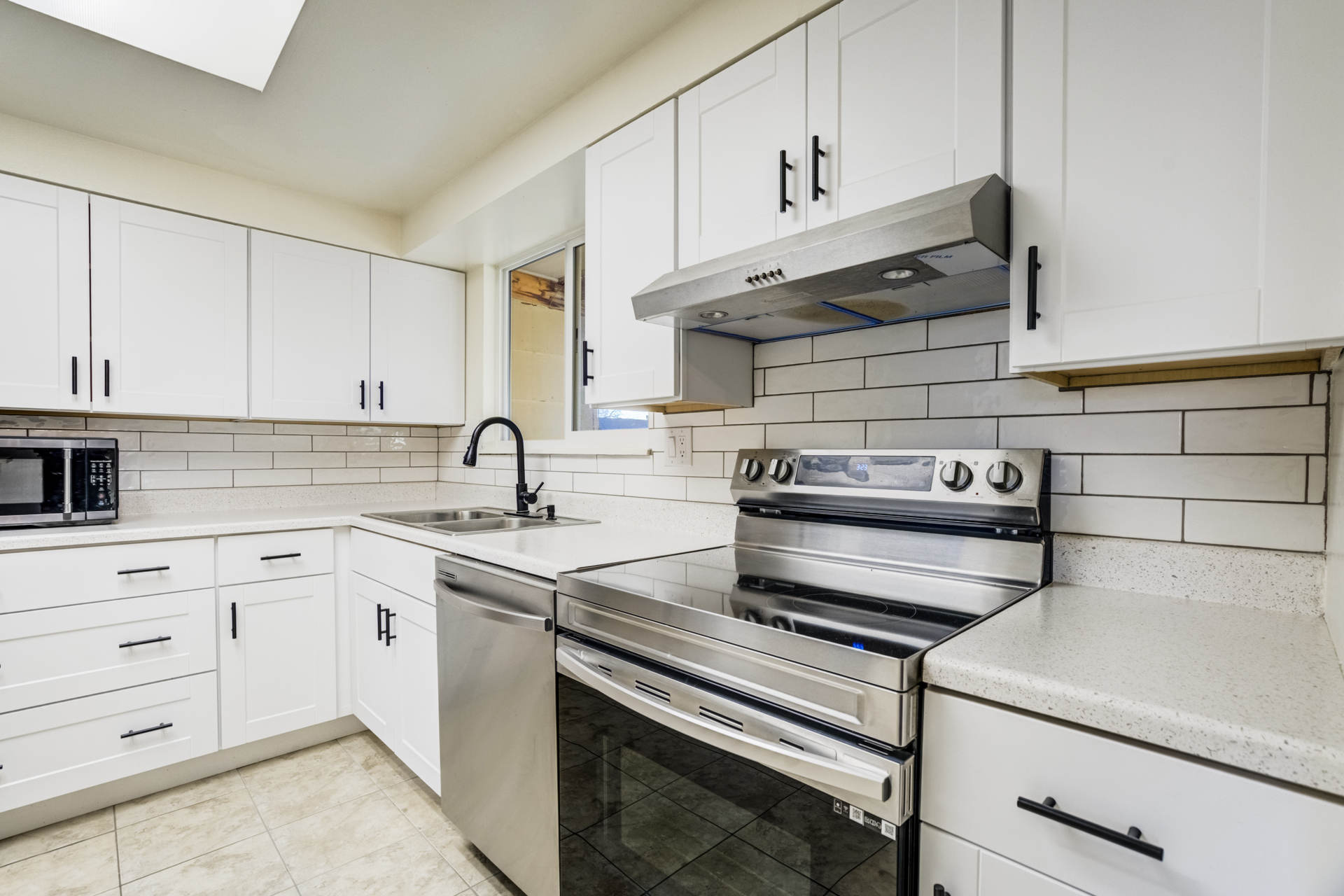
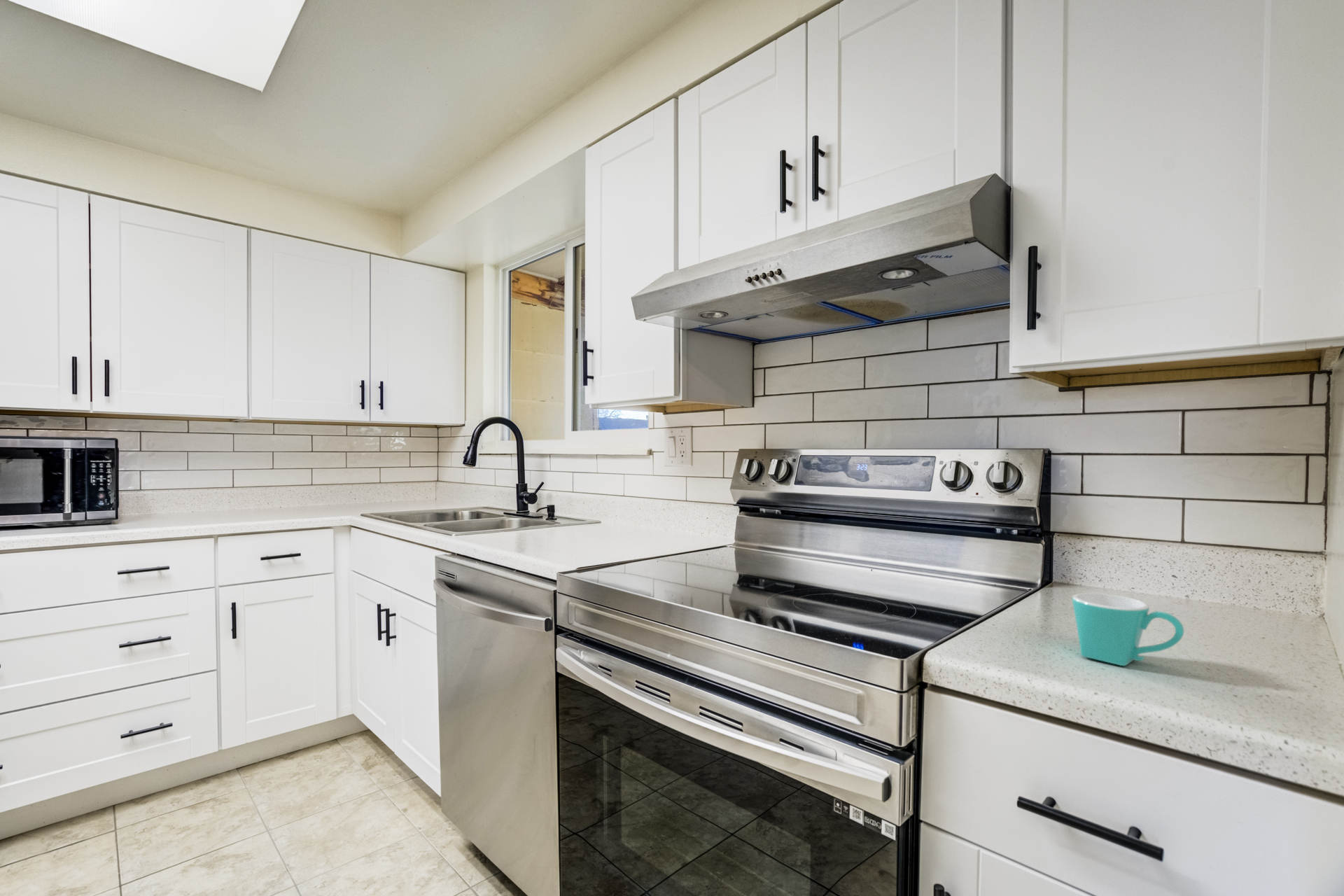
+ mug (1125, 631)
